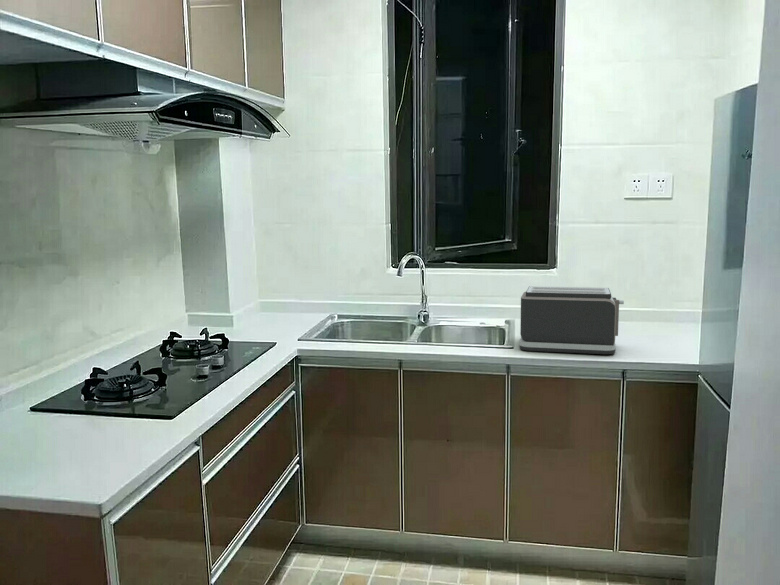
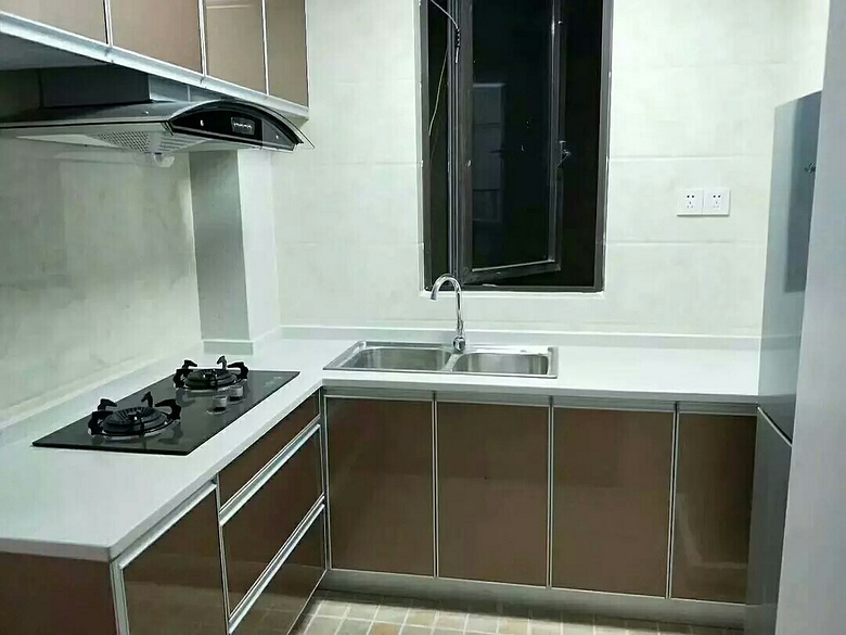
- toaster (571, 318)
